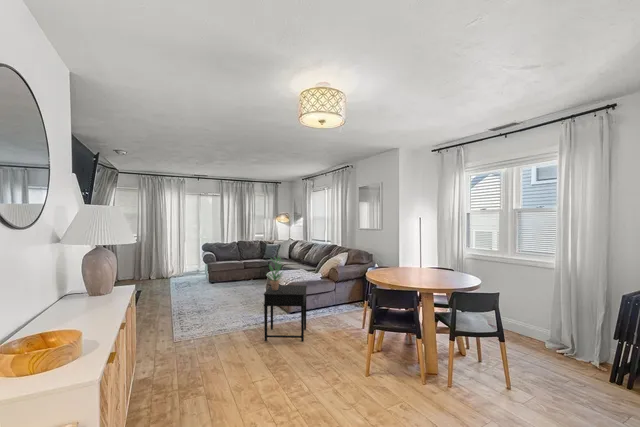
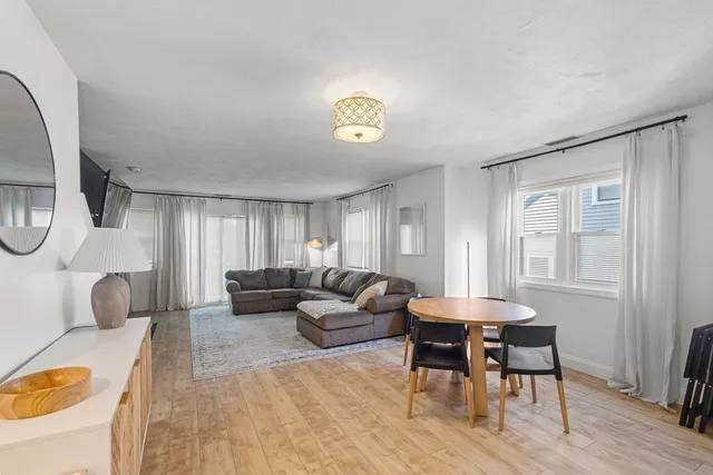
- potted plant (275, 271)
- side table (286, 305)
